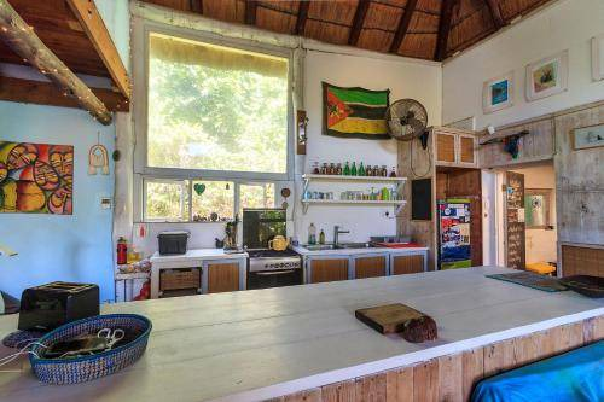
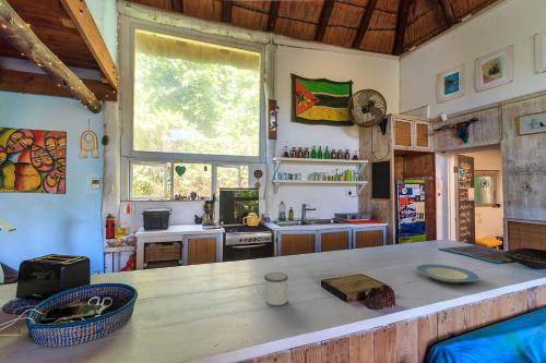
+ plate (446, 275)
+ mug (272, 289)
